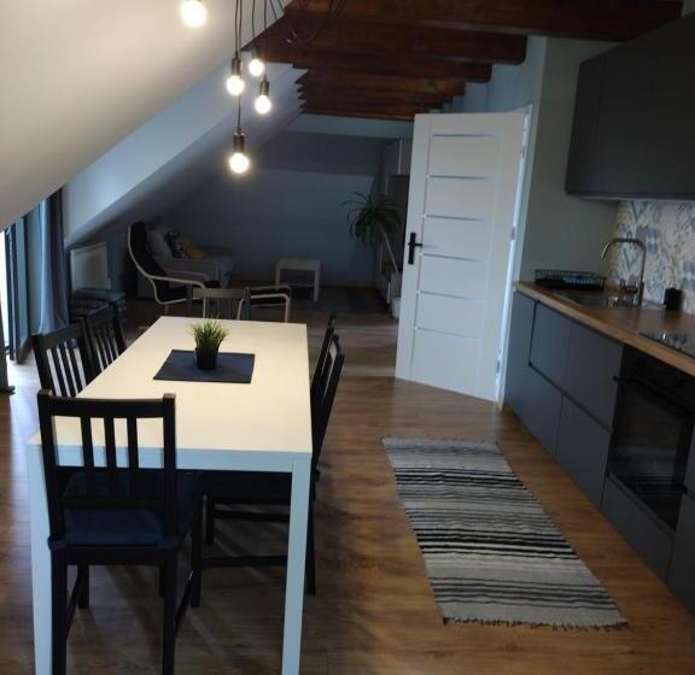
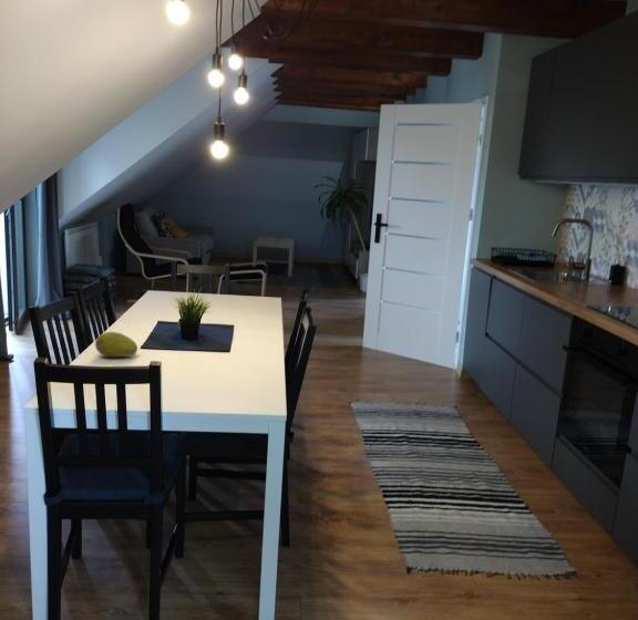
+ fruit (116, 344)
